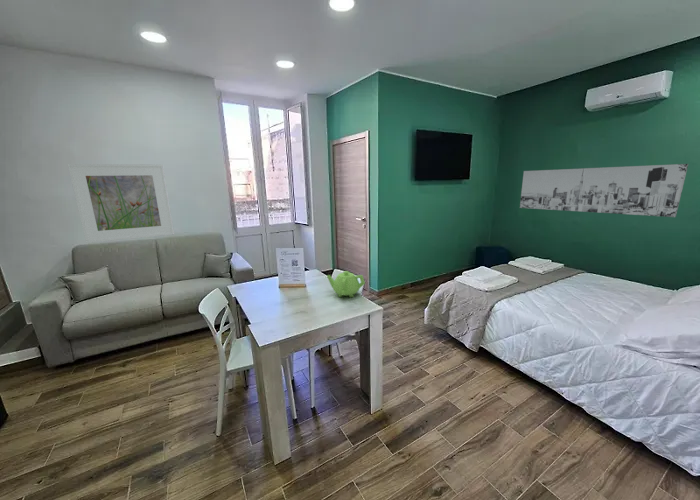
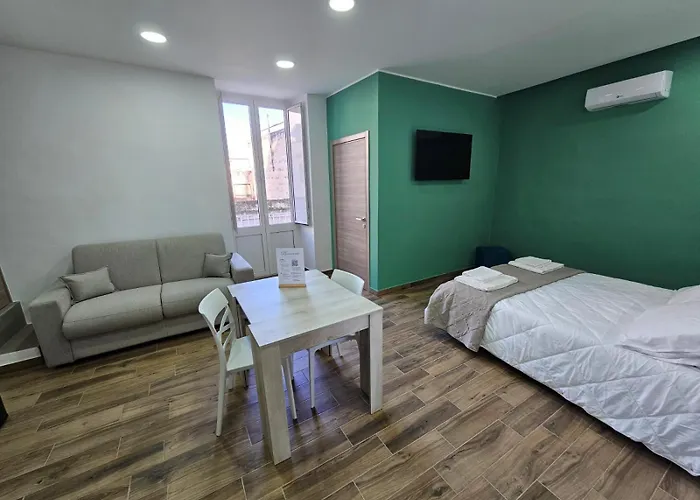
- teapot (346, 282)
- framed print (125, 202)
- wall art (587, 190)
